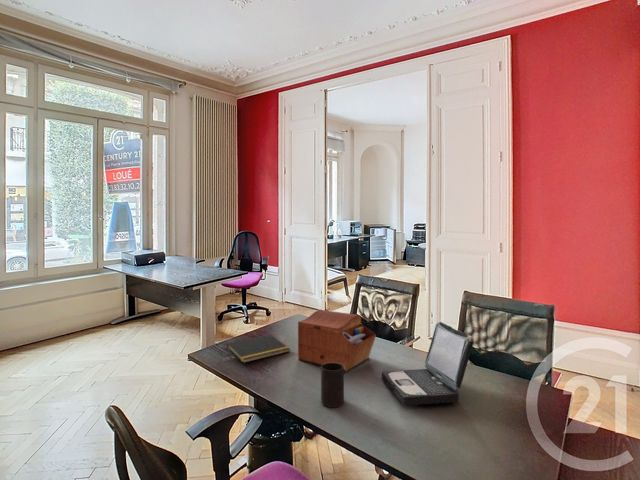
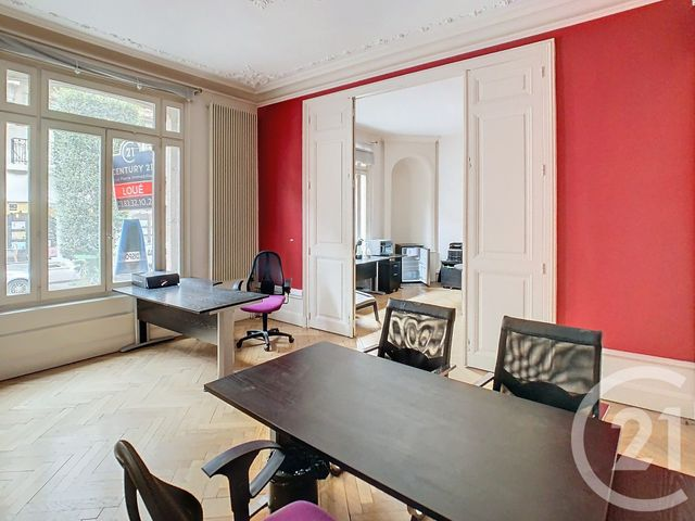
- notepad (258, 347)
- laptop (426, 359)
- sewing box (336, 338)
- cup (332, 384)
